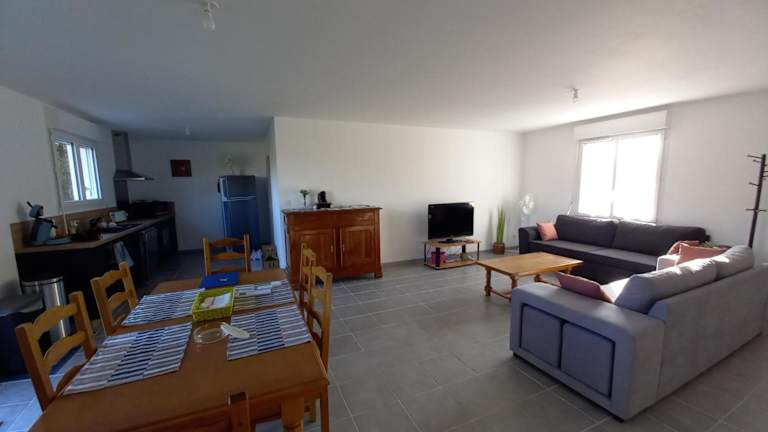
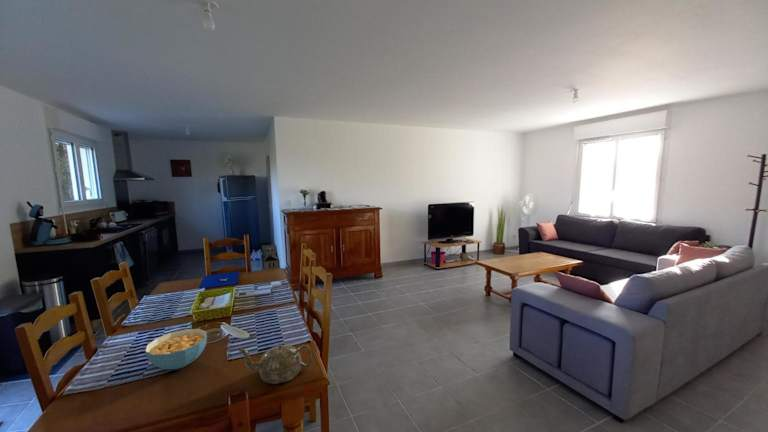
+ cereal bowl (178, 352)
+ teapot (276, 359)
